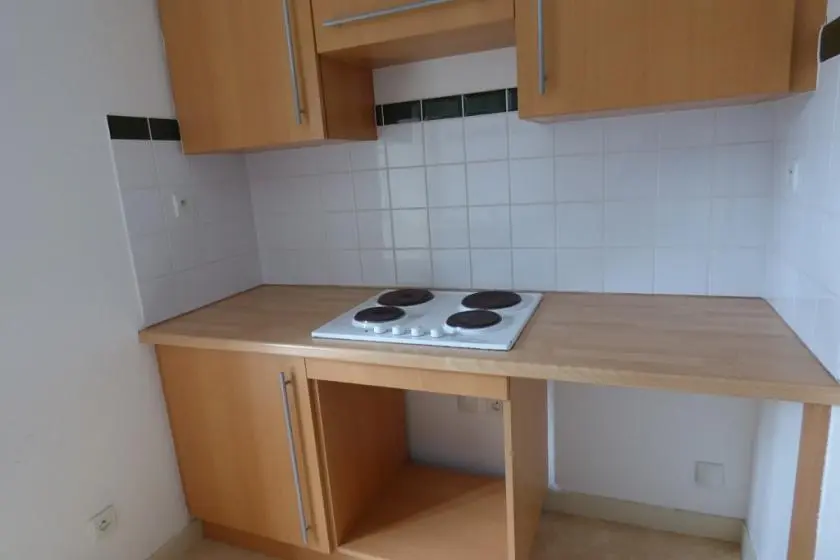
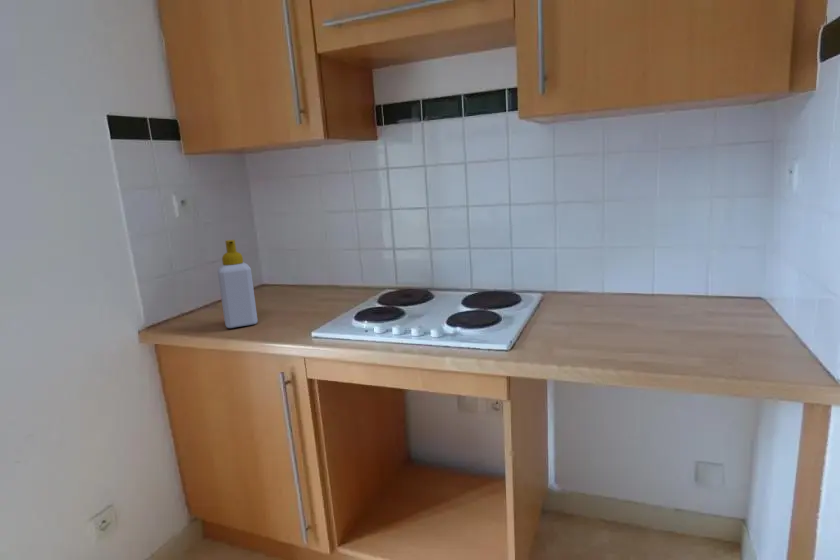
+ soap bottle (235, 282)
